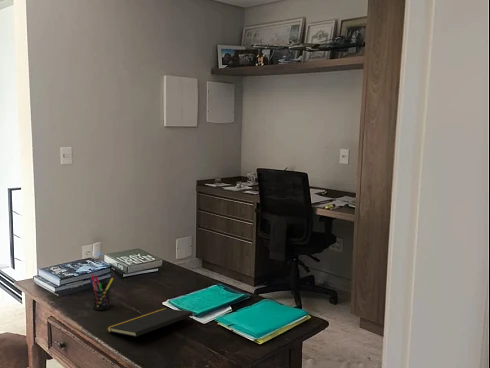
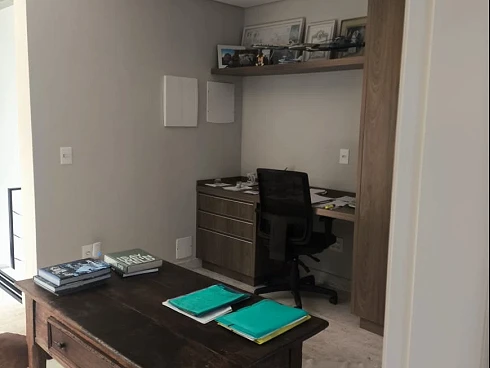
- pen holder (100, 291)
- notepad (150, 321)
